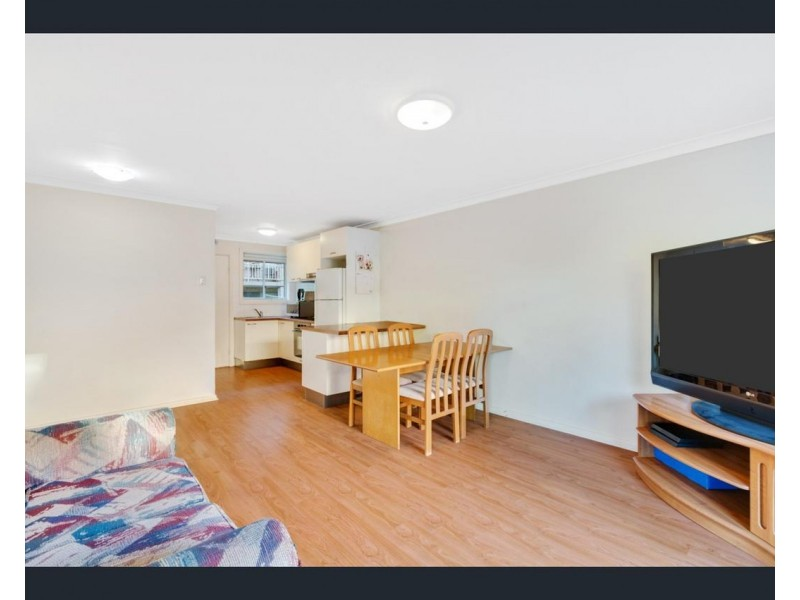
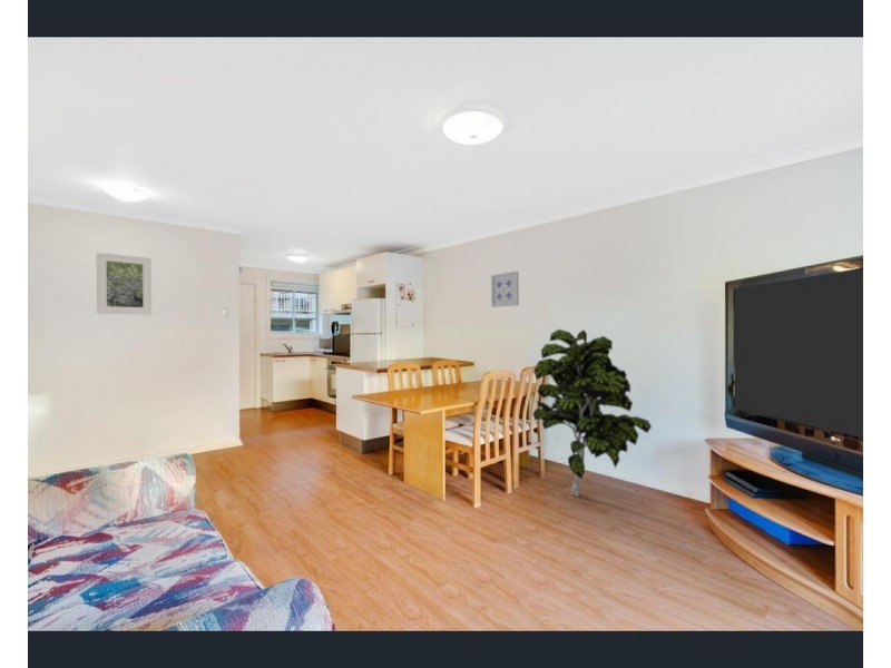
+ wall art (503, 289)
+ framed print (125, 284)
+ indoor plant (586, 412)
